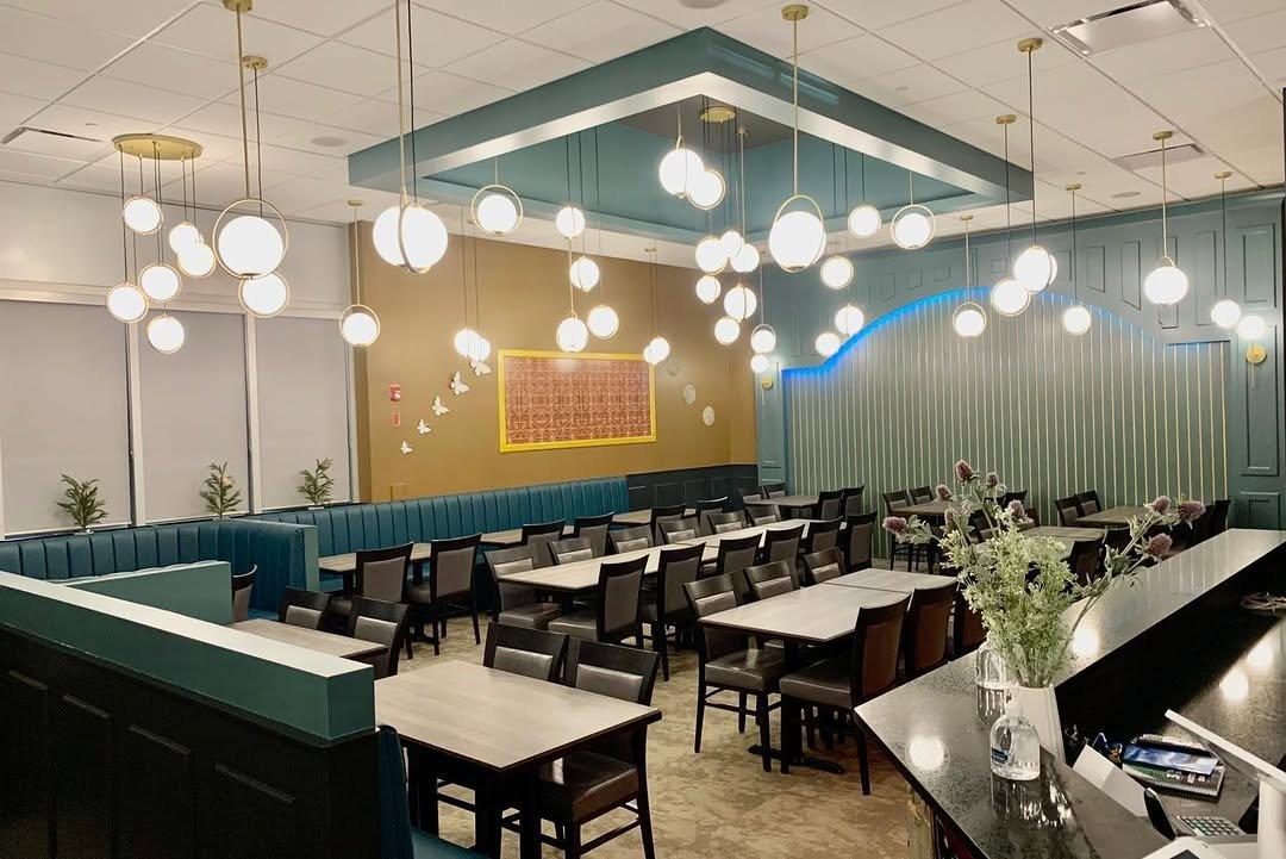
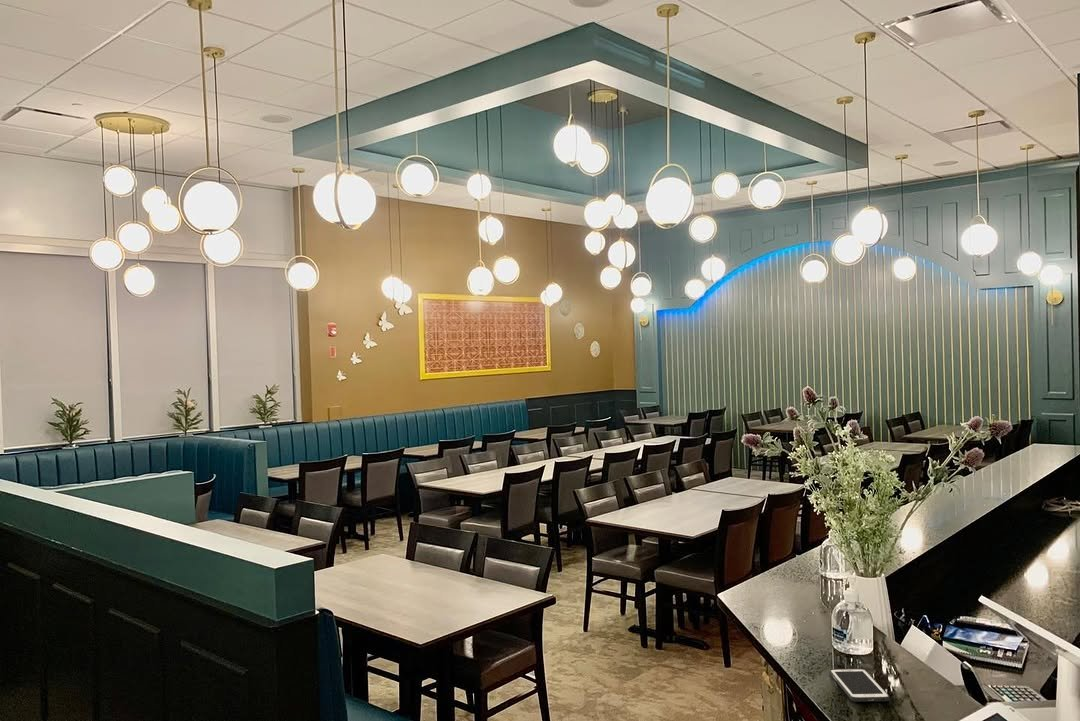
+ cell phone (858, 684)
